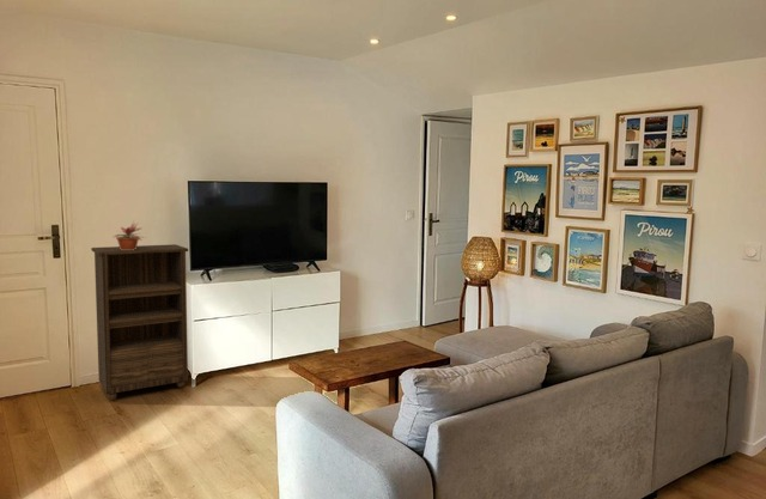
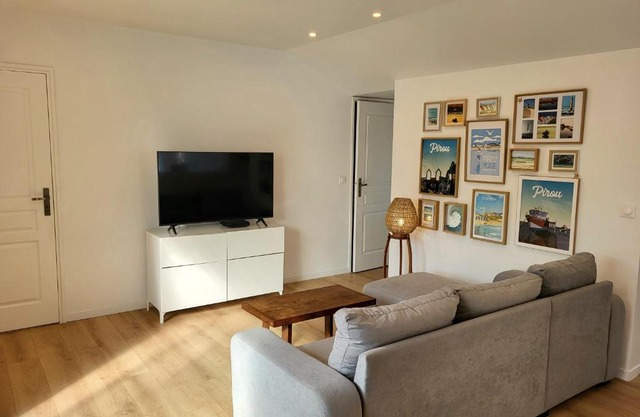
- potted plant (128, 233)
- bookshelf (141, 318)
